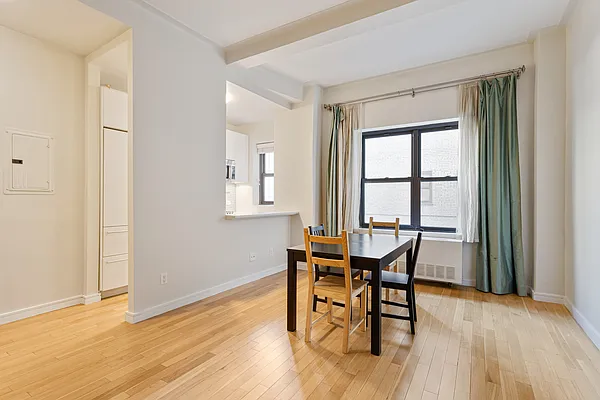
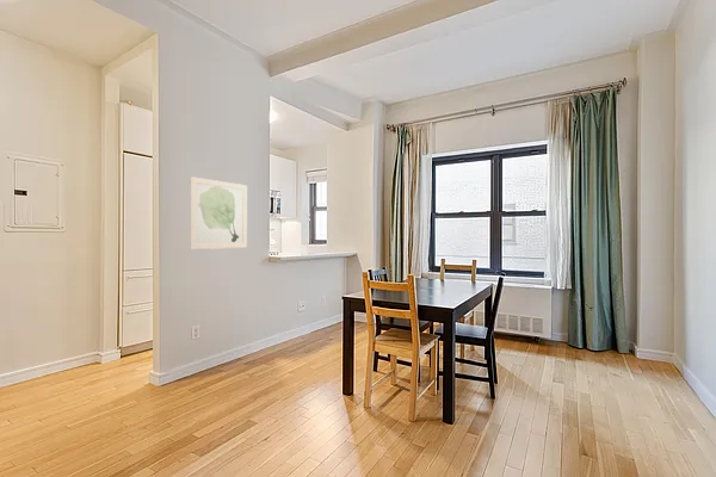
+ wall art (220, 215)
